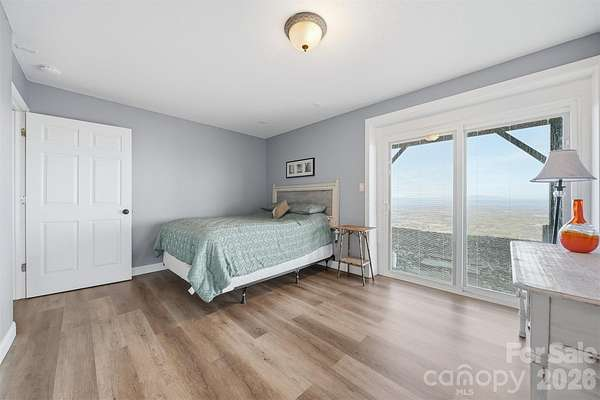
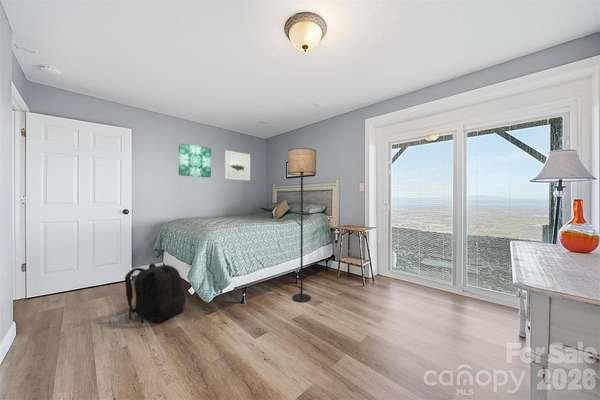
+ floor lamp (301, 224)
+ wall art (237, 166)
+ backpack (155, 290)
+ wall art (195, 161)
